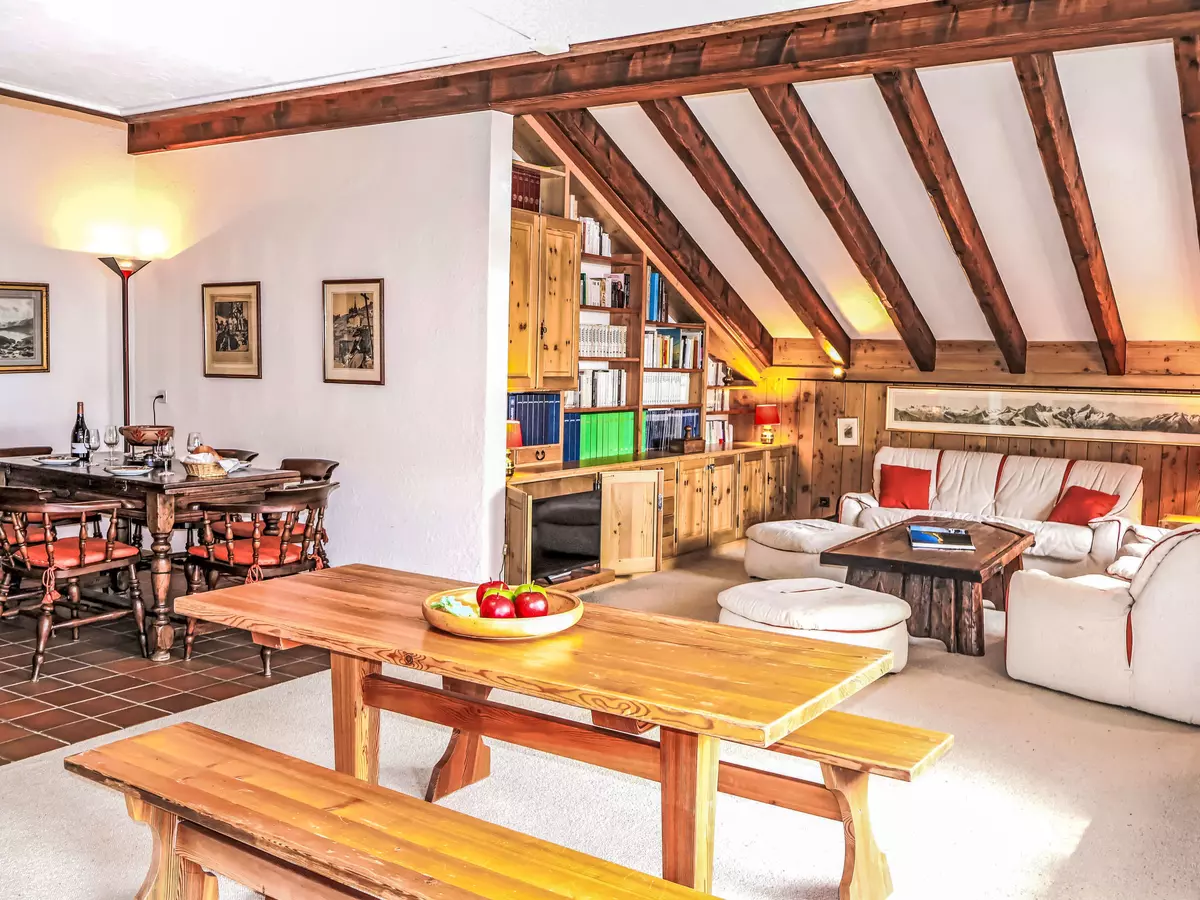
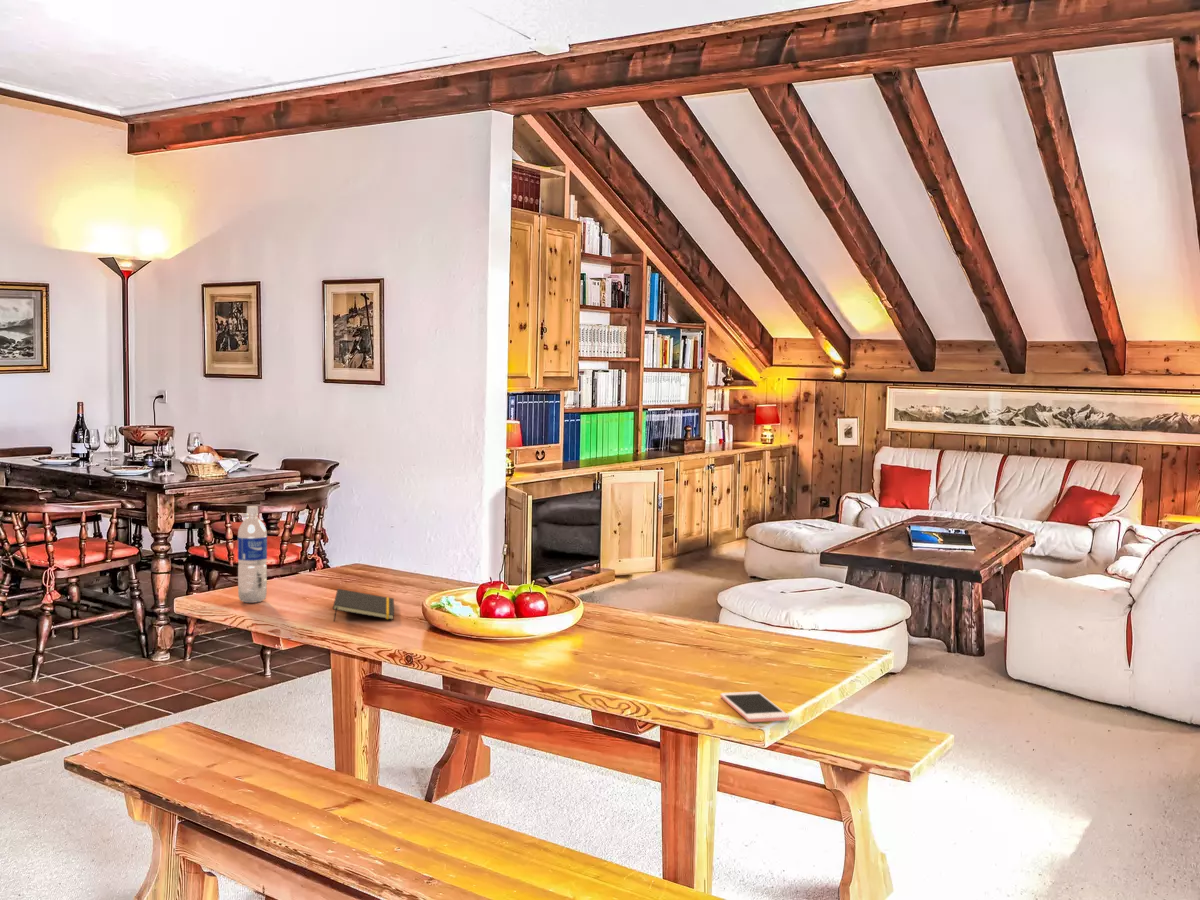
+ notepad (364, 603)
+ cell phone (753, 706)
+ water bottle (252, 553)
